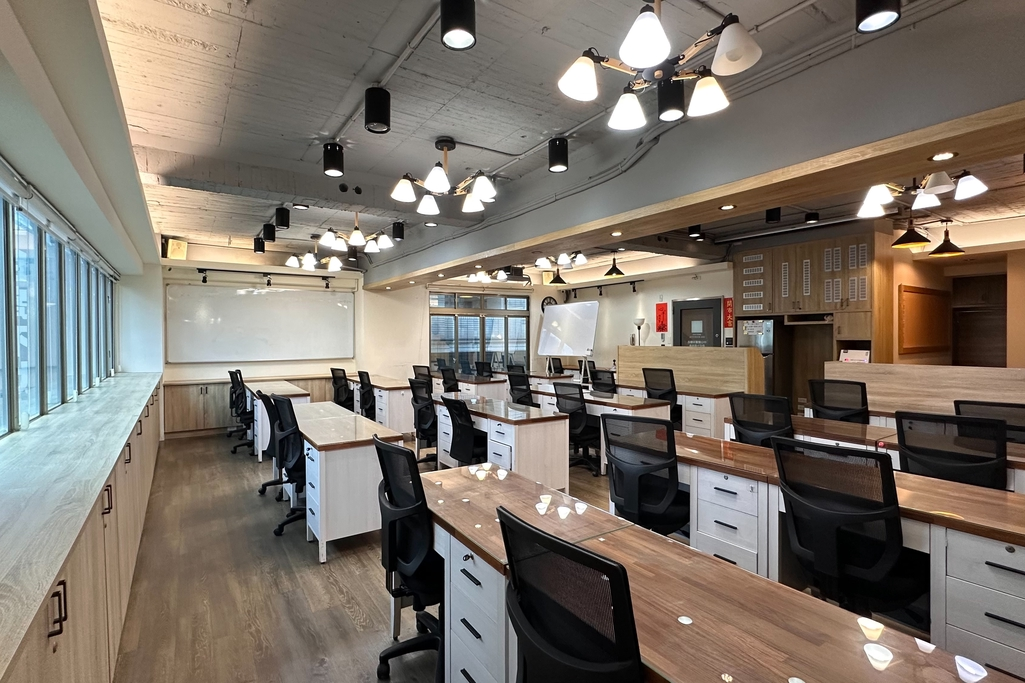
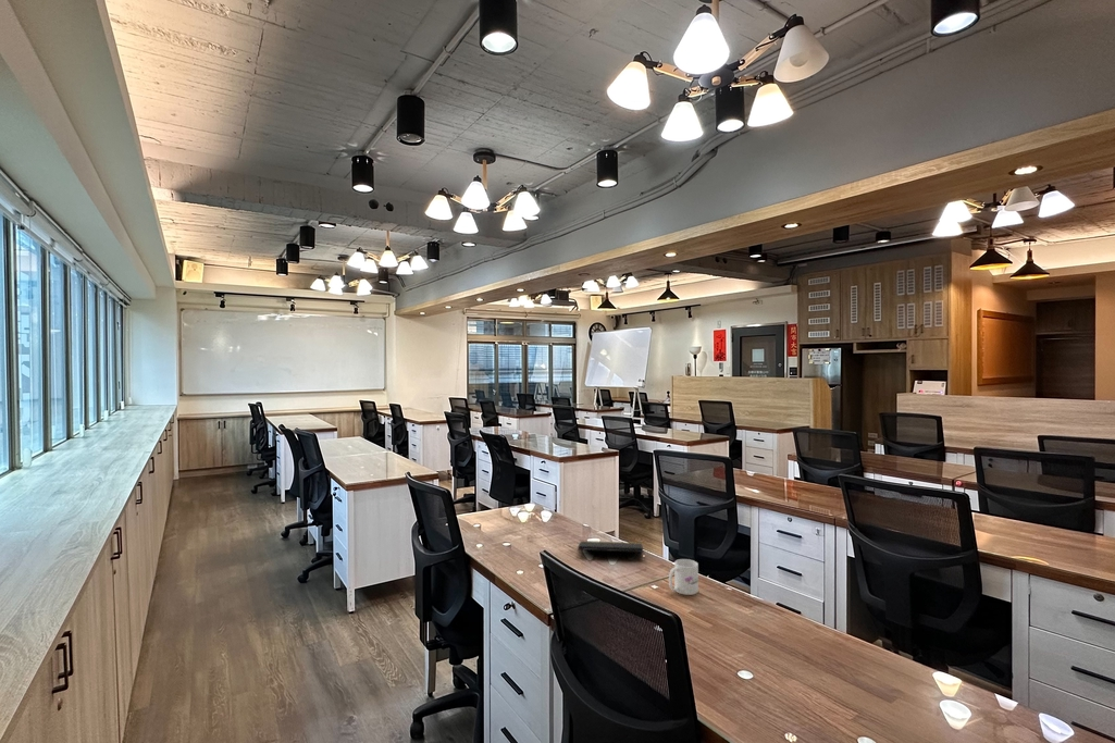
+ mug (682, 577)
+ notepad (610, 546)
